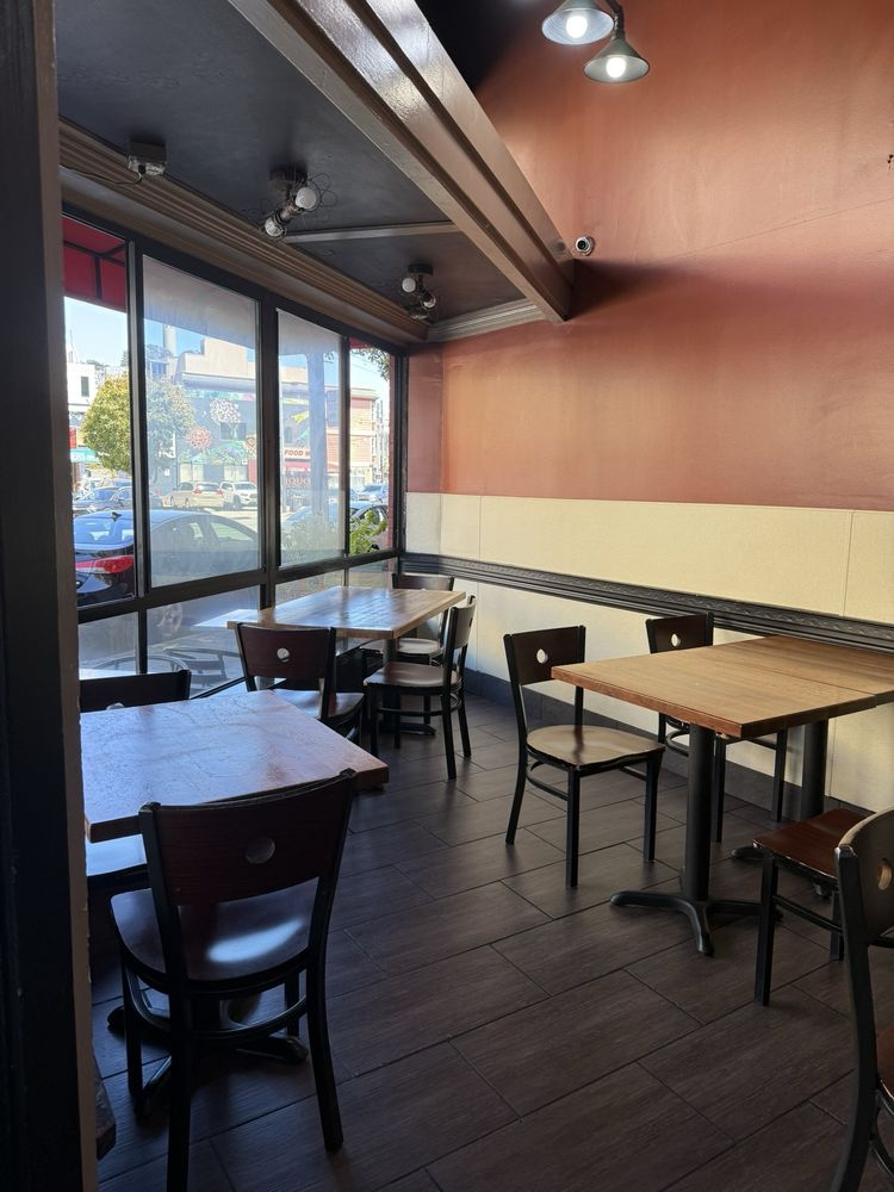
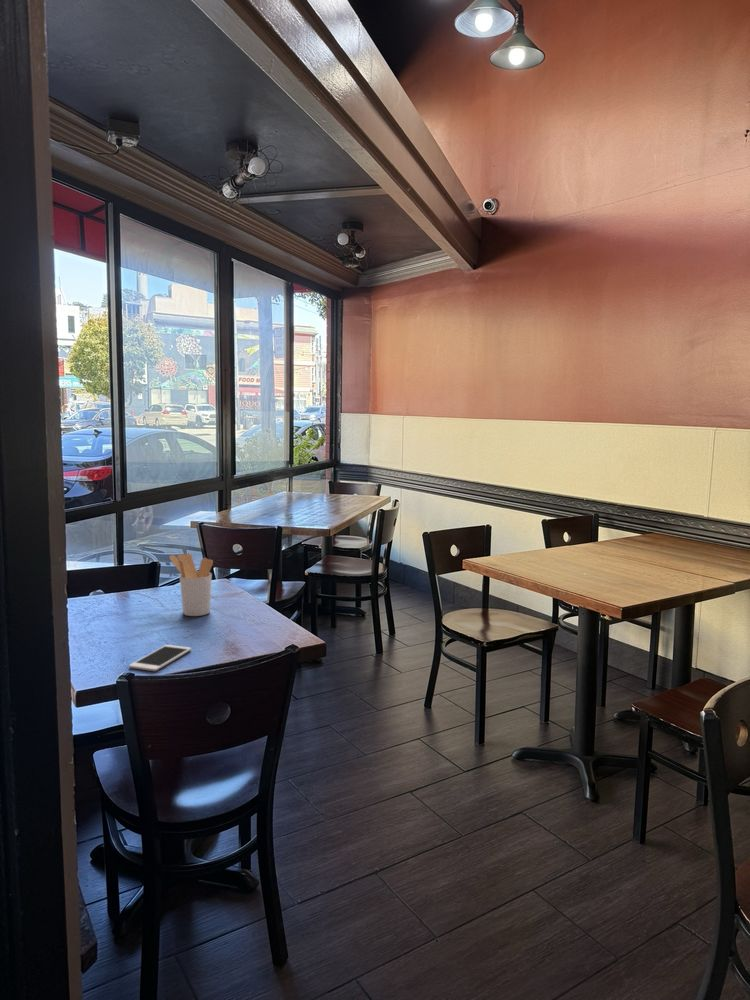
+ cell phone (161, 657)
+ utensil holder (190, 582)
